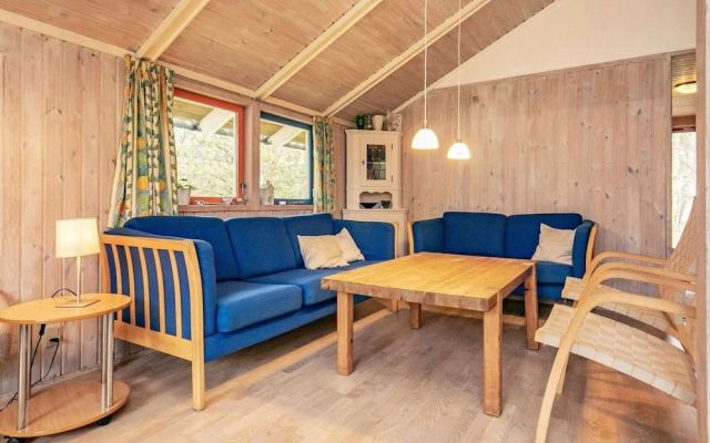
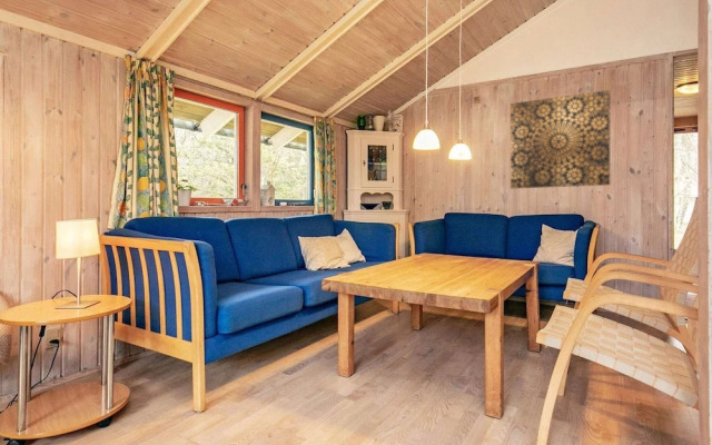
+ wall art (557, 141)
